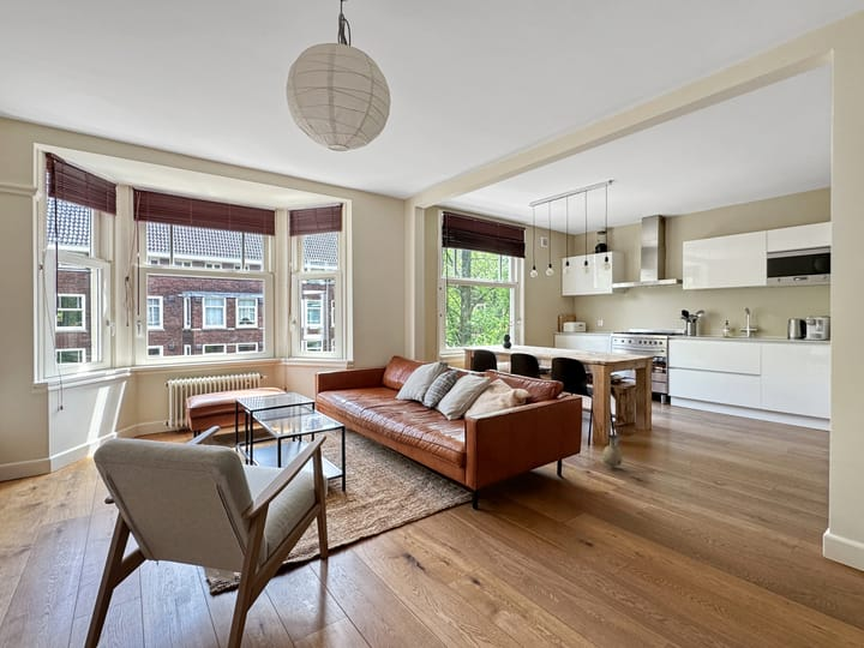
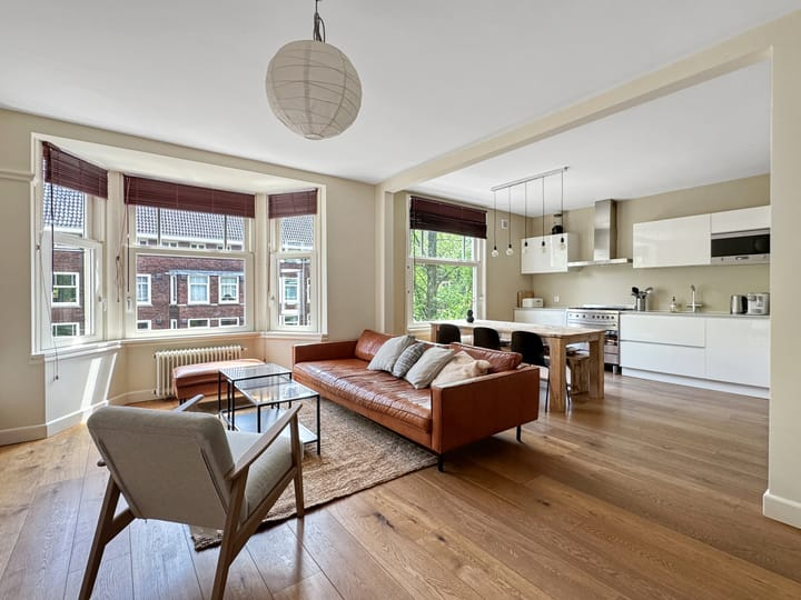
- vase (612, 451)
